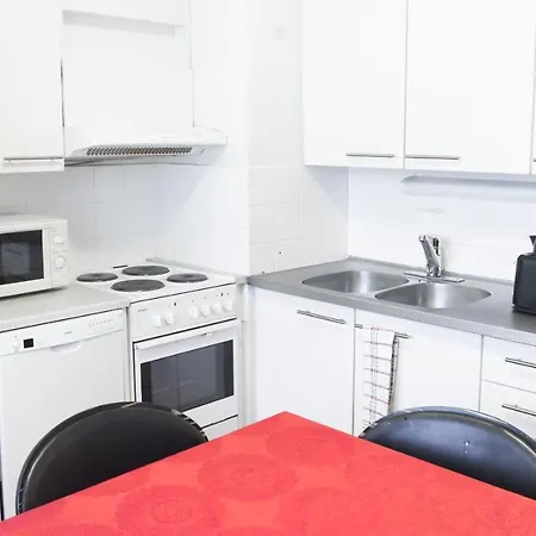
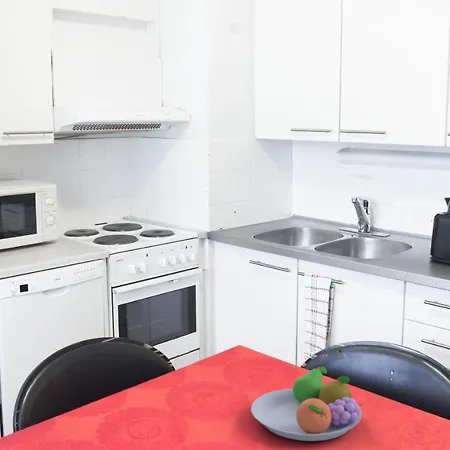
+ fruit bowl (308, 398)
